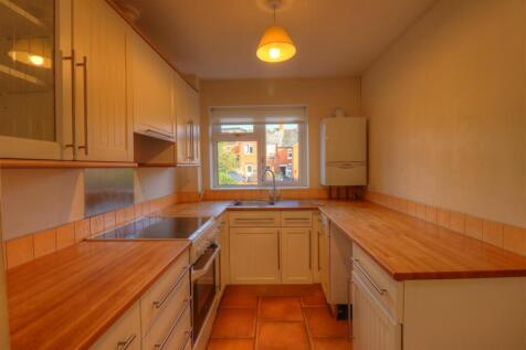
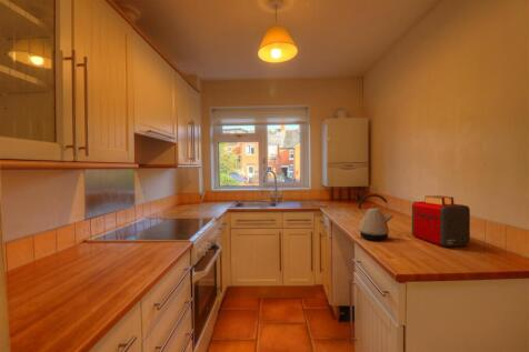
+ kettle (375, 215)
+ toaster (438, 218)
